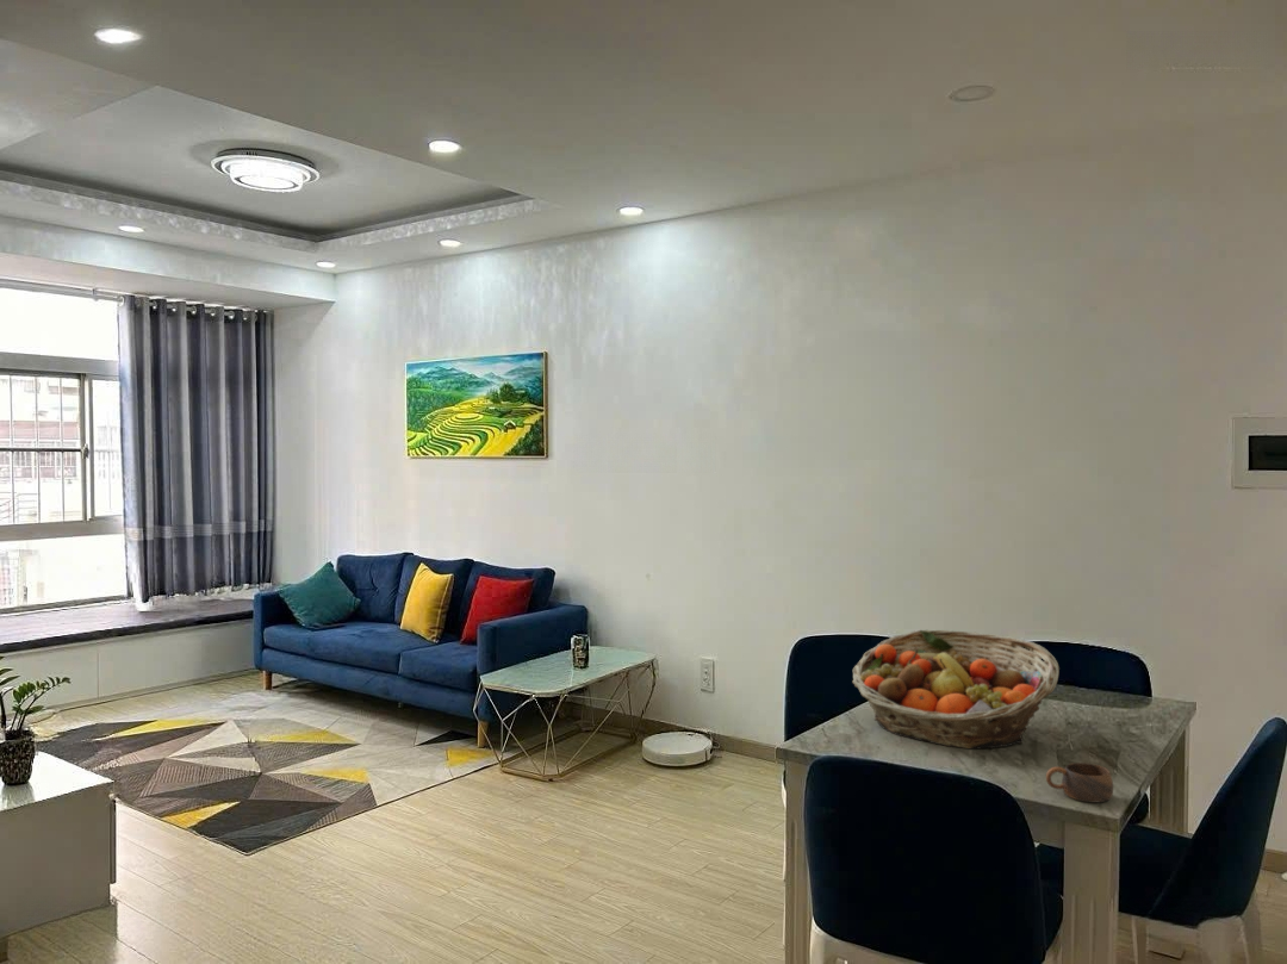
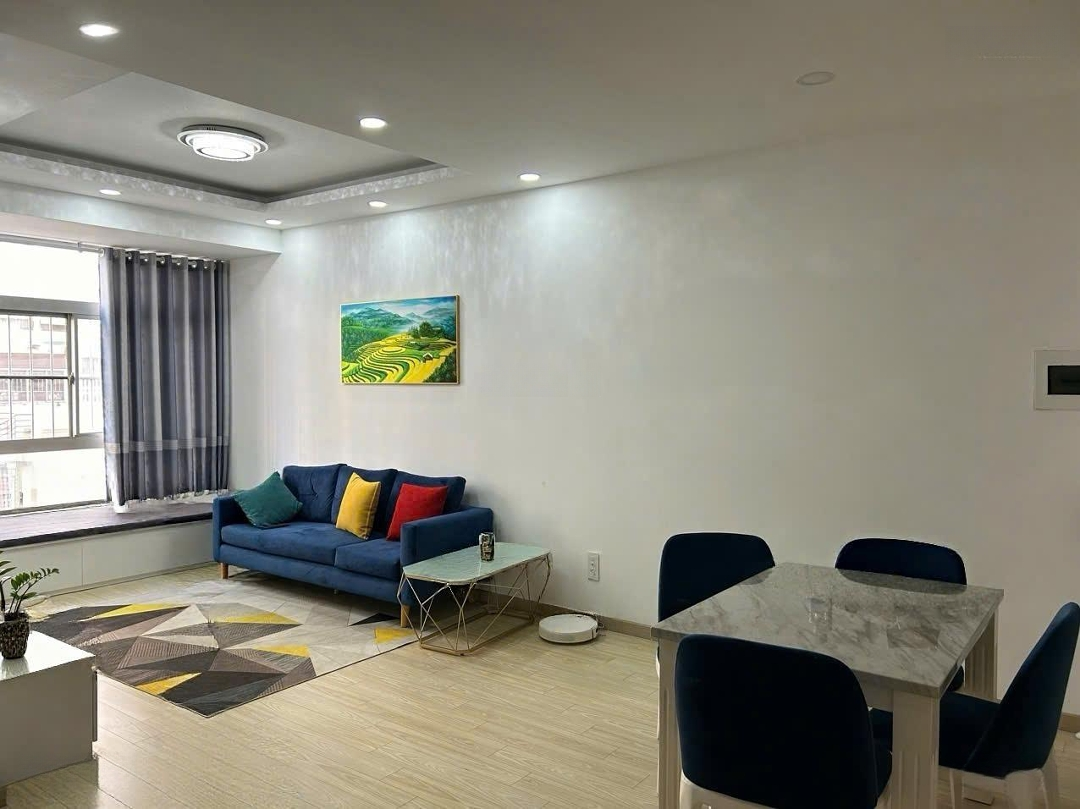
- cup (1078, 780)
- fruit basket (951, 685)
